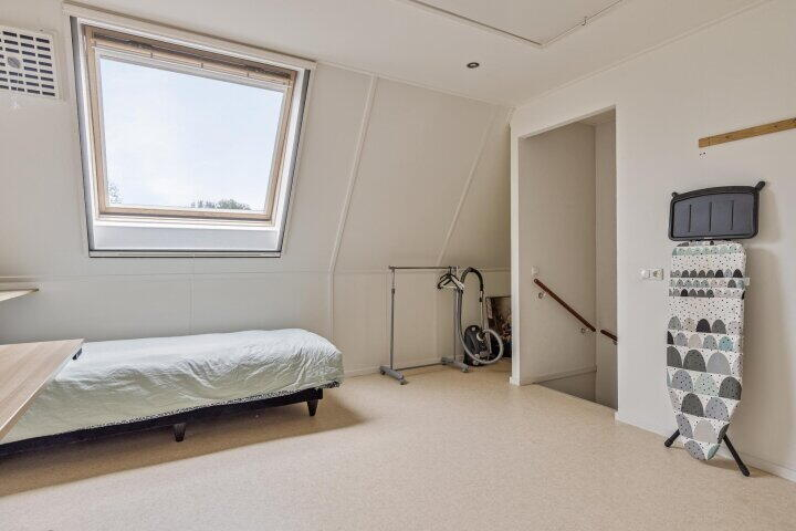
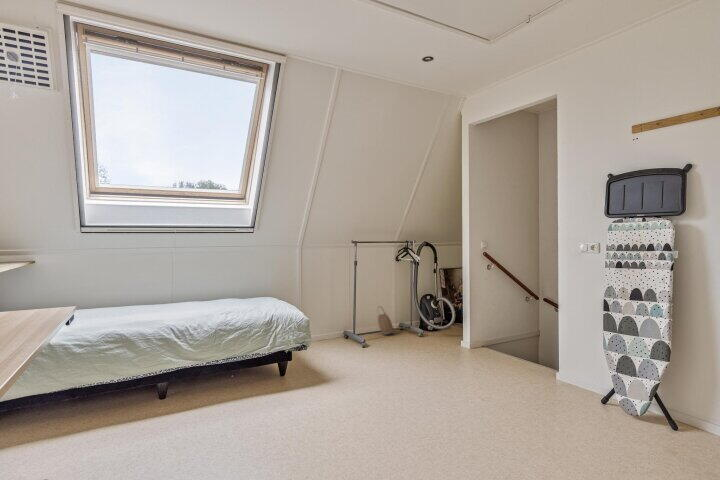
+ basket (386, 320)
